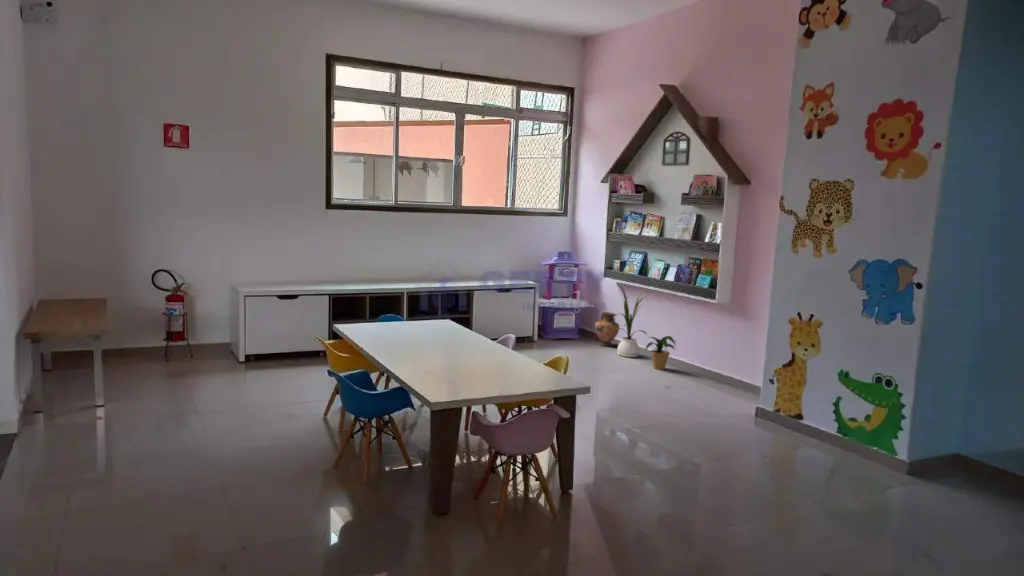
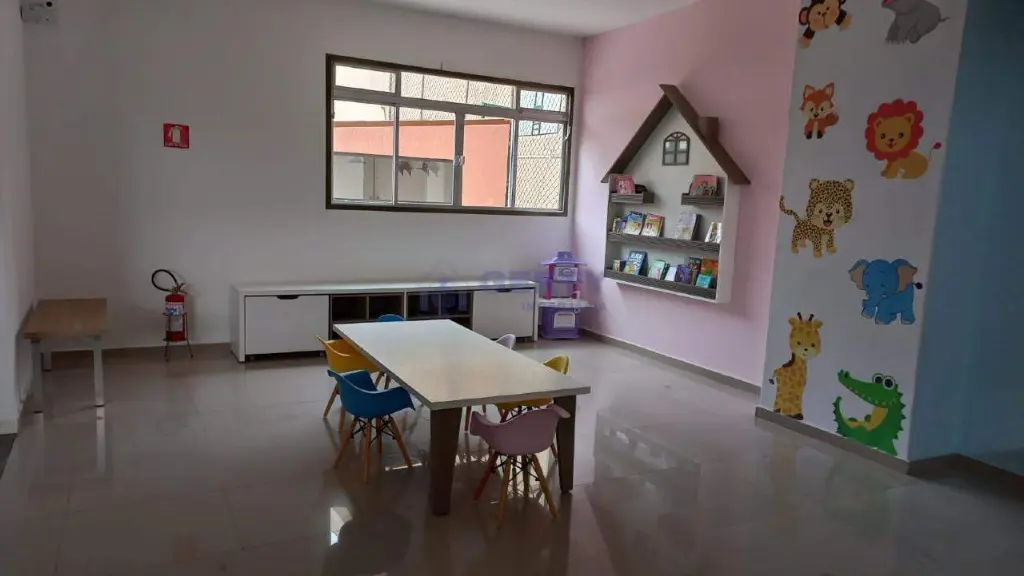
- house plant (629, 320)
- potted plant (660, 352)
- vase (607, 329)
